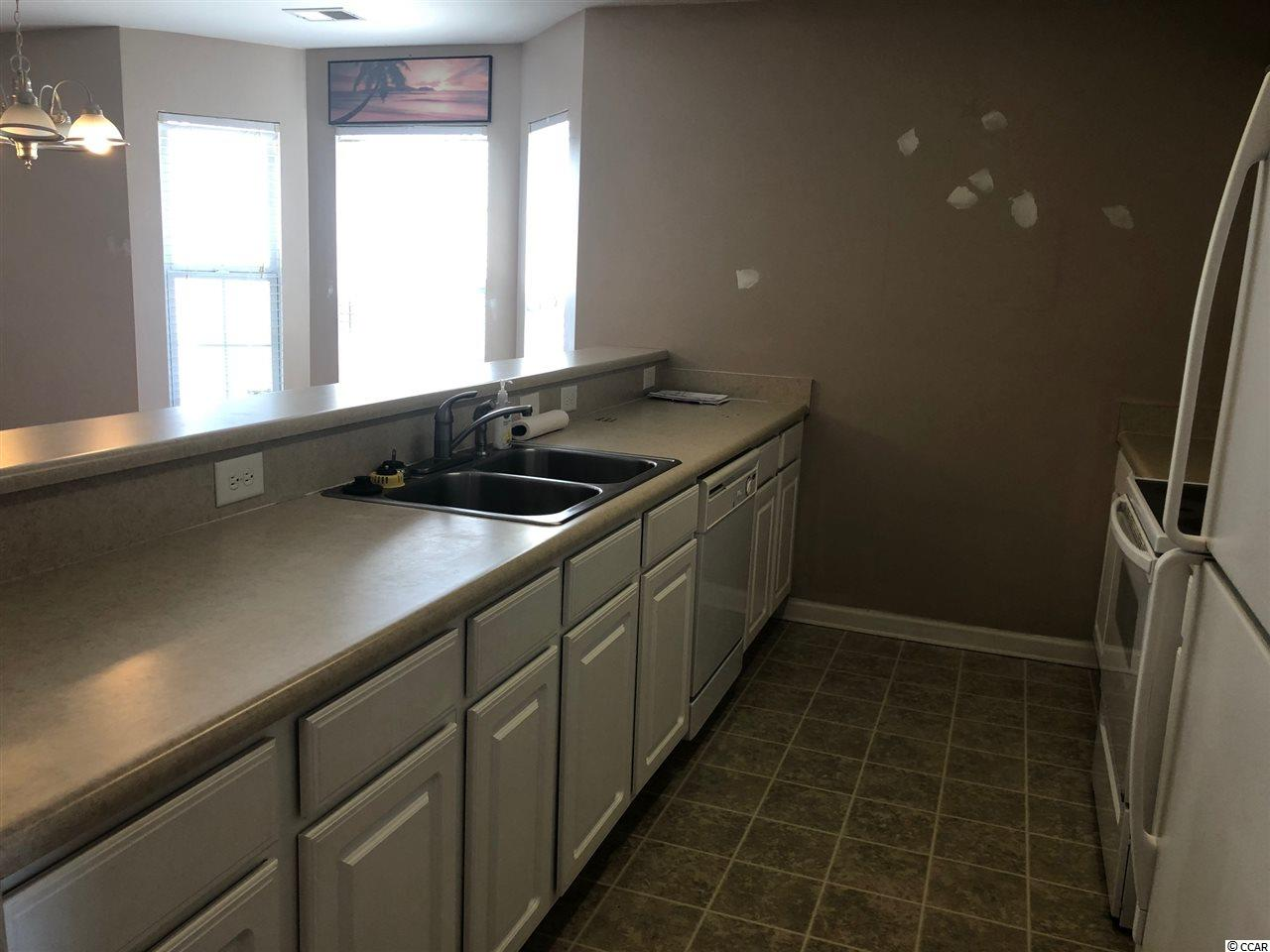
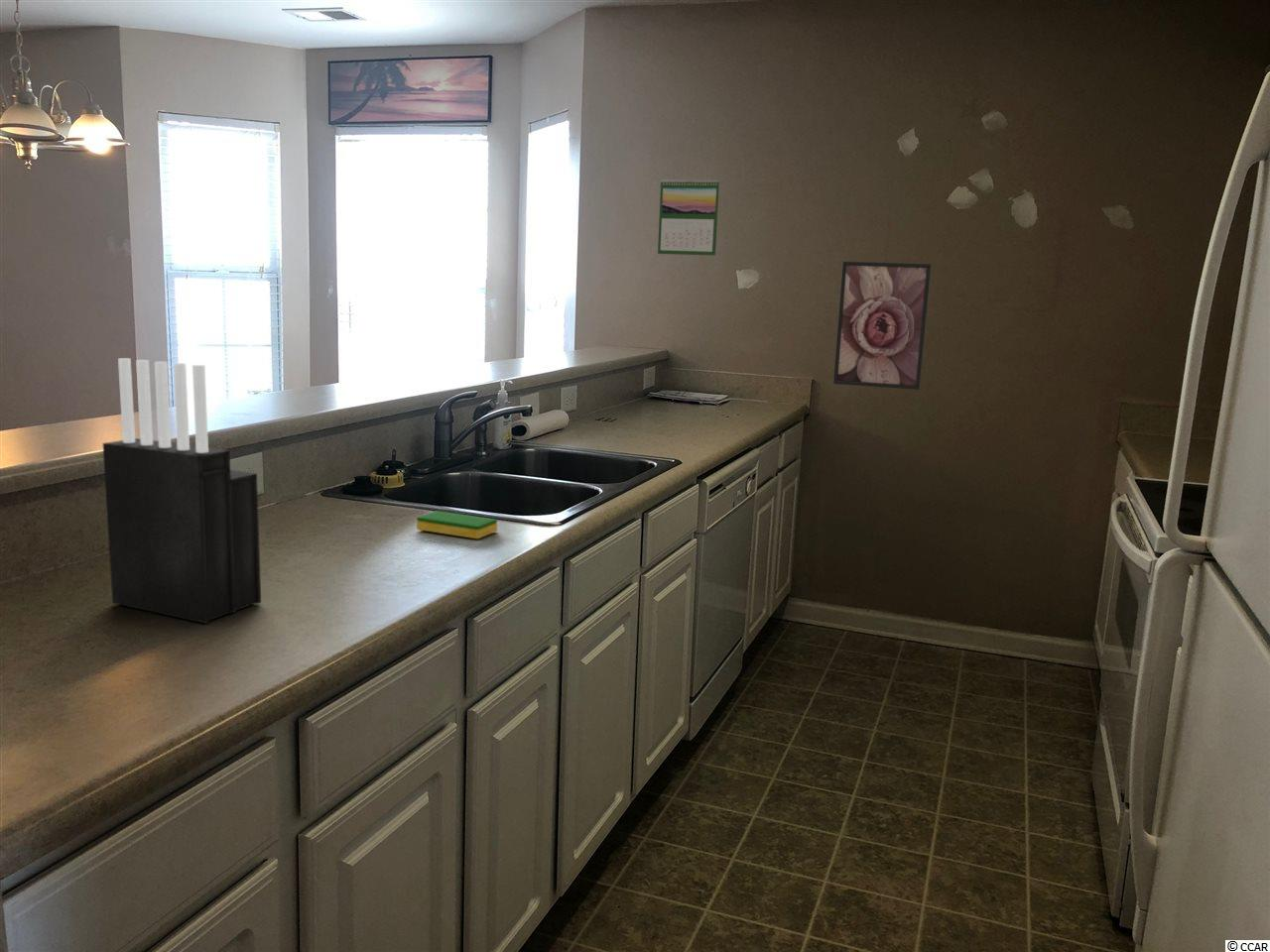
+ knife block (188, 483)
+ dish sponge (456, 524)
+ calendar (688, 216)
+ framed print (881, 325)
